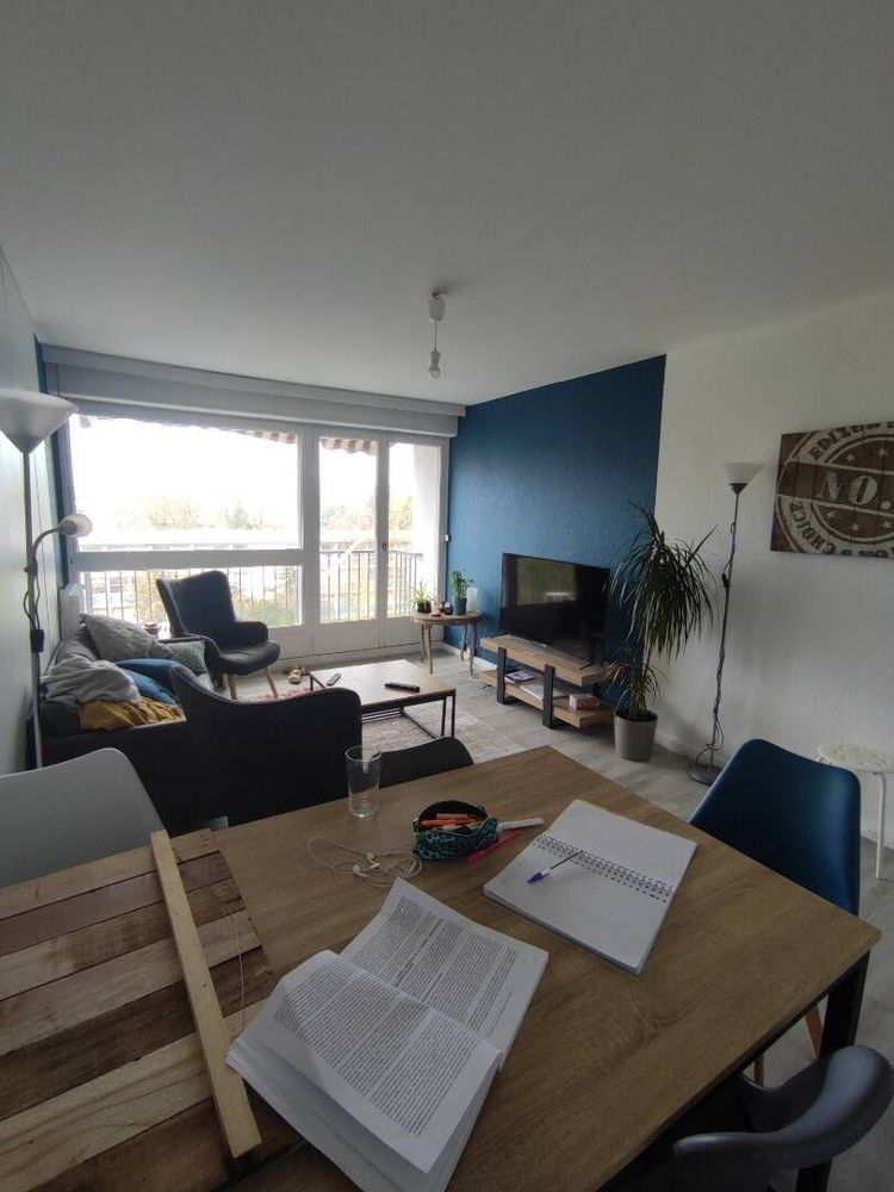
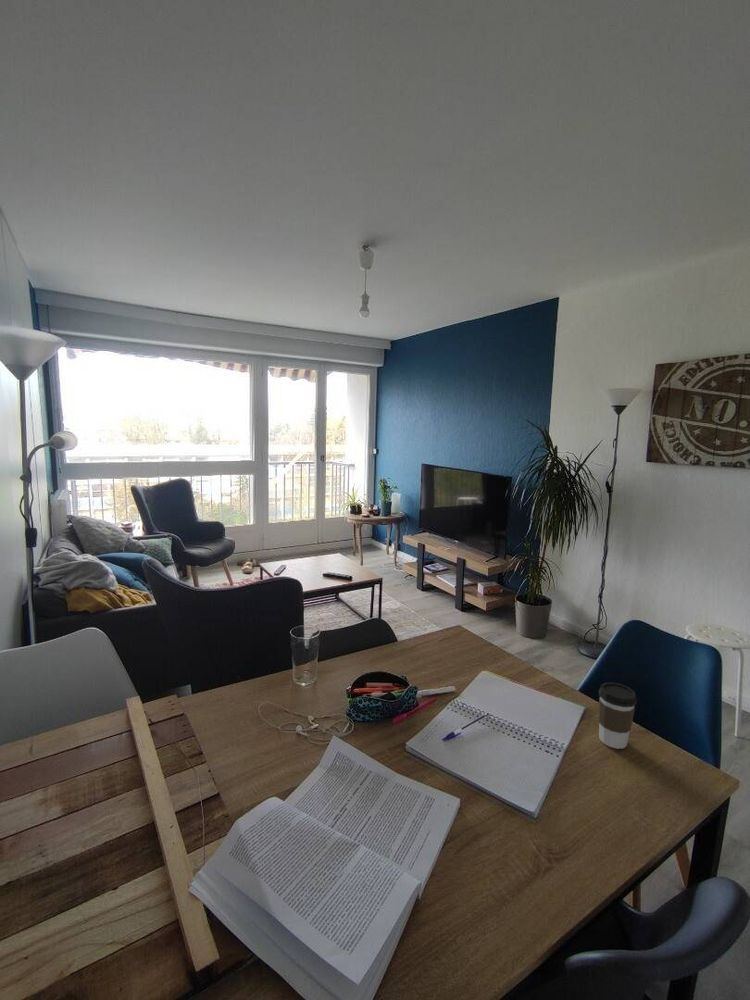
+ coffee cup (615, 715)
